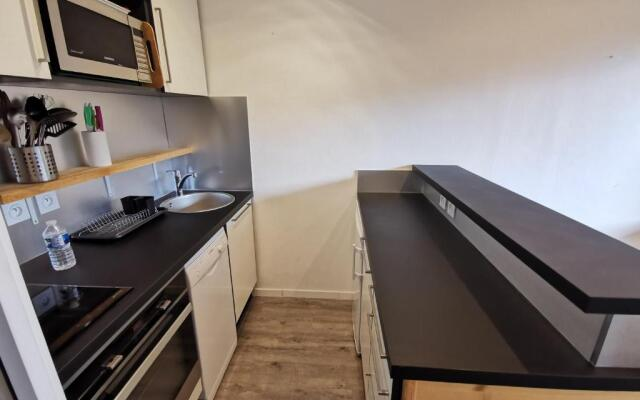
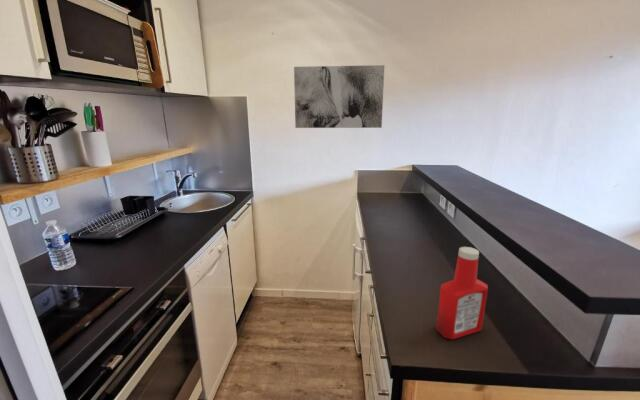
+ wall art (338, 97)
+ soap bottle (463, 290)
